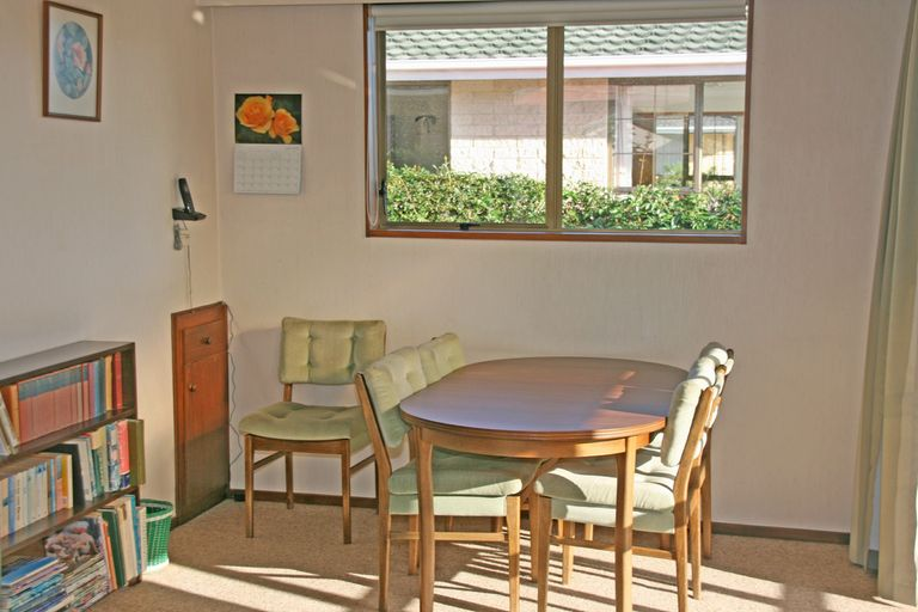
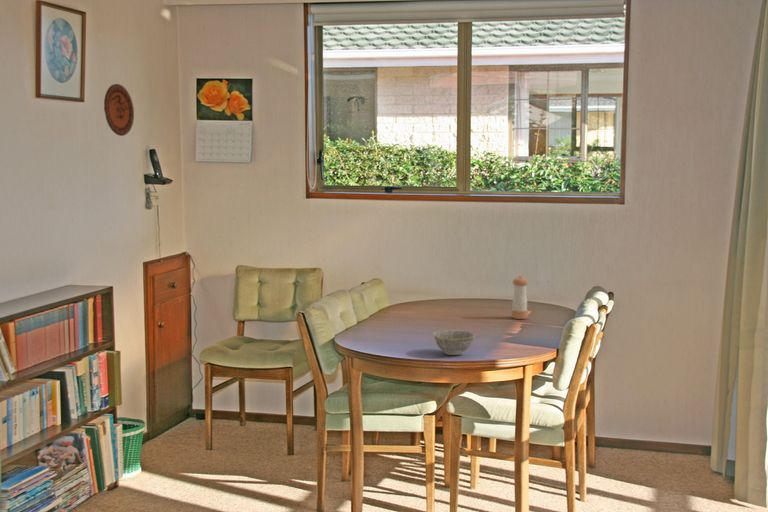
+ pepper shaker (520, 296)
+ decorative plate (118, 110)
+ bowl (453, 343)
